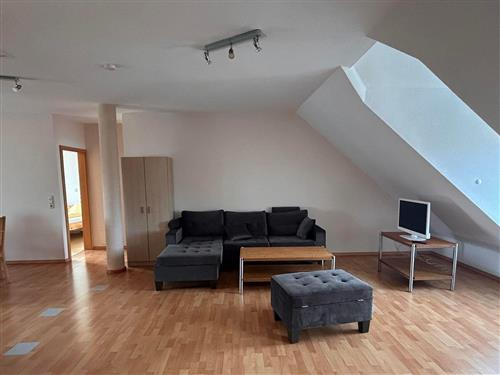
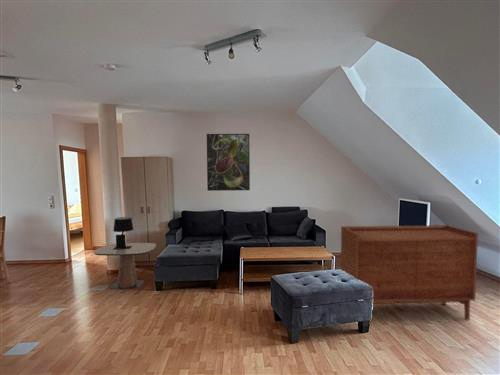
+ side table (126, 266)
+ sideboard (404, 271)
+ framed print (228, 162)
+ table lamp (123, 232)
